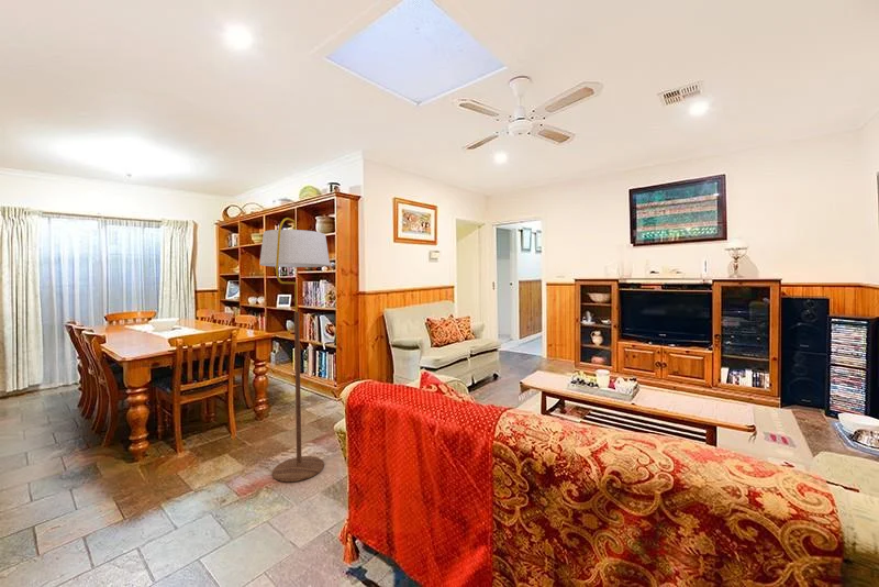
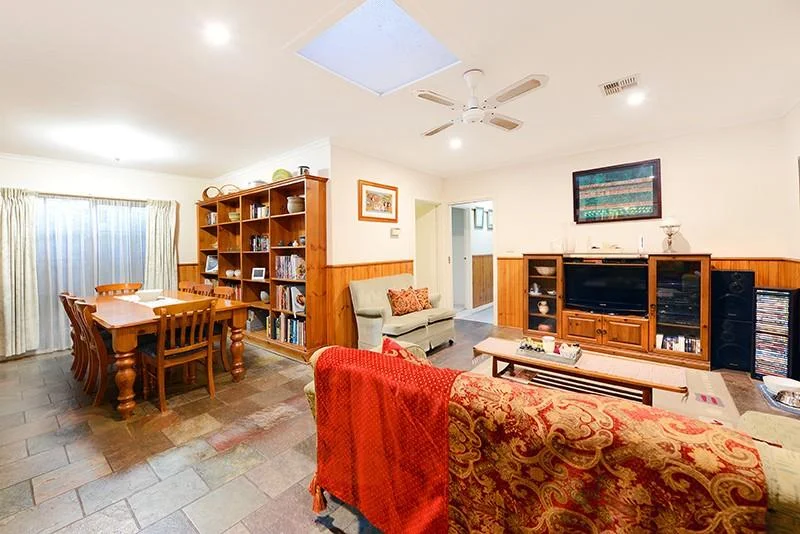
- floor lamp (294, 346)
